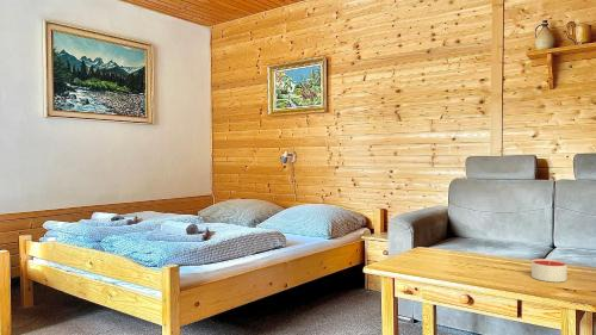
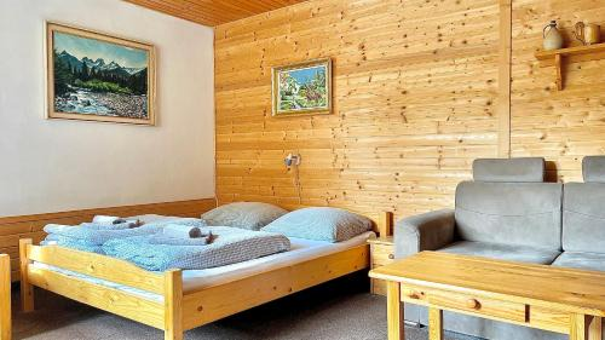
- candle (548, 269)
